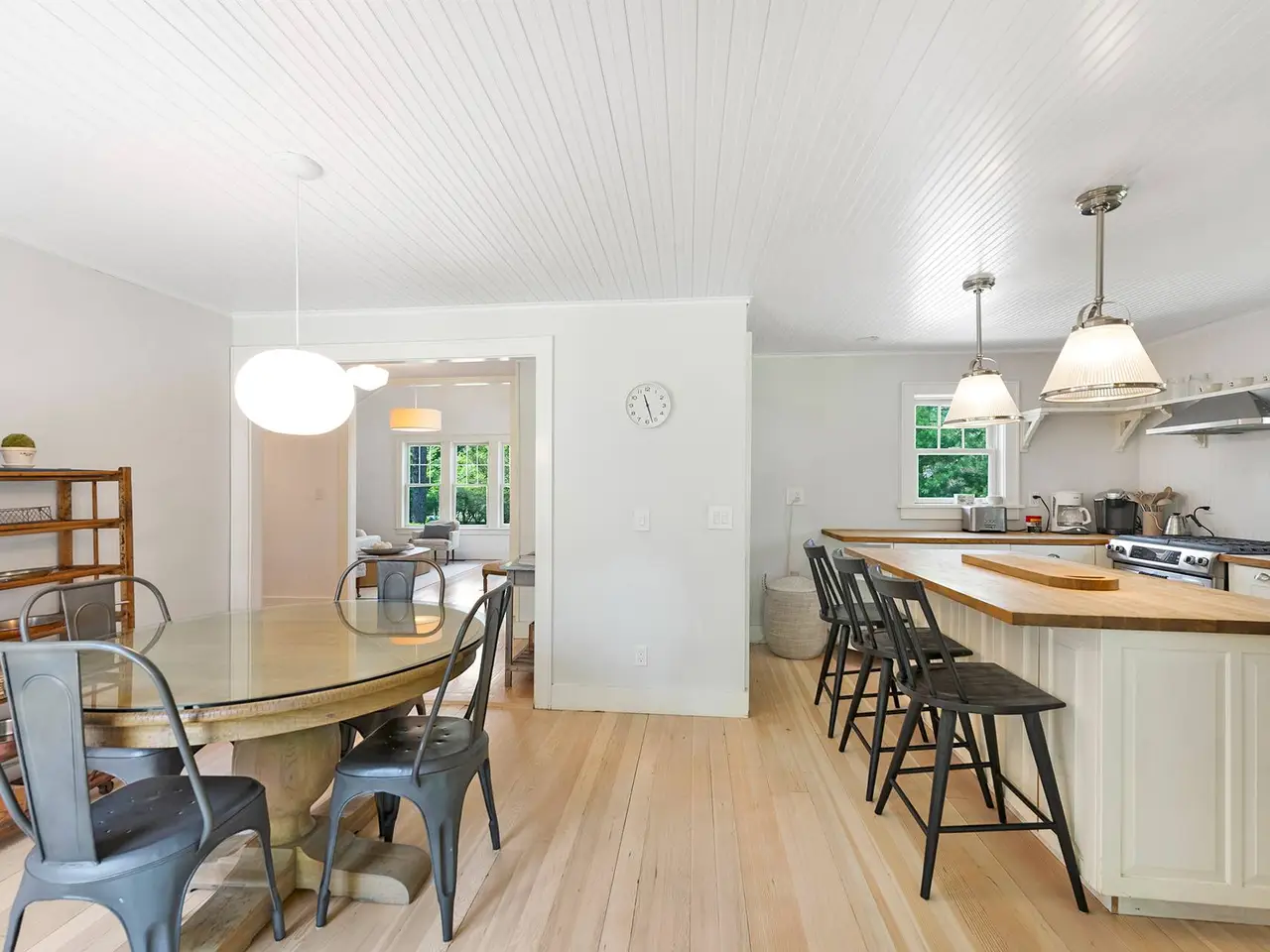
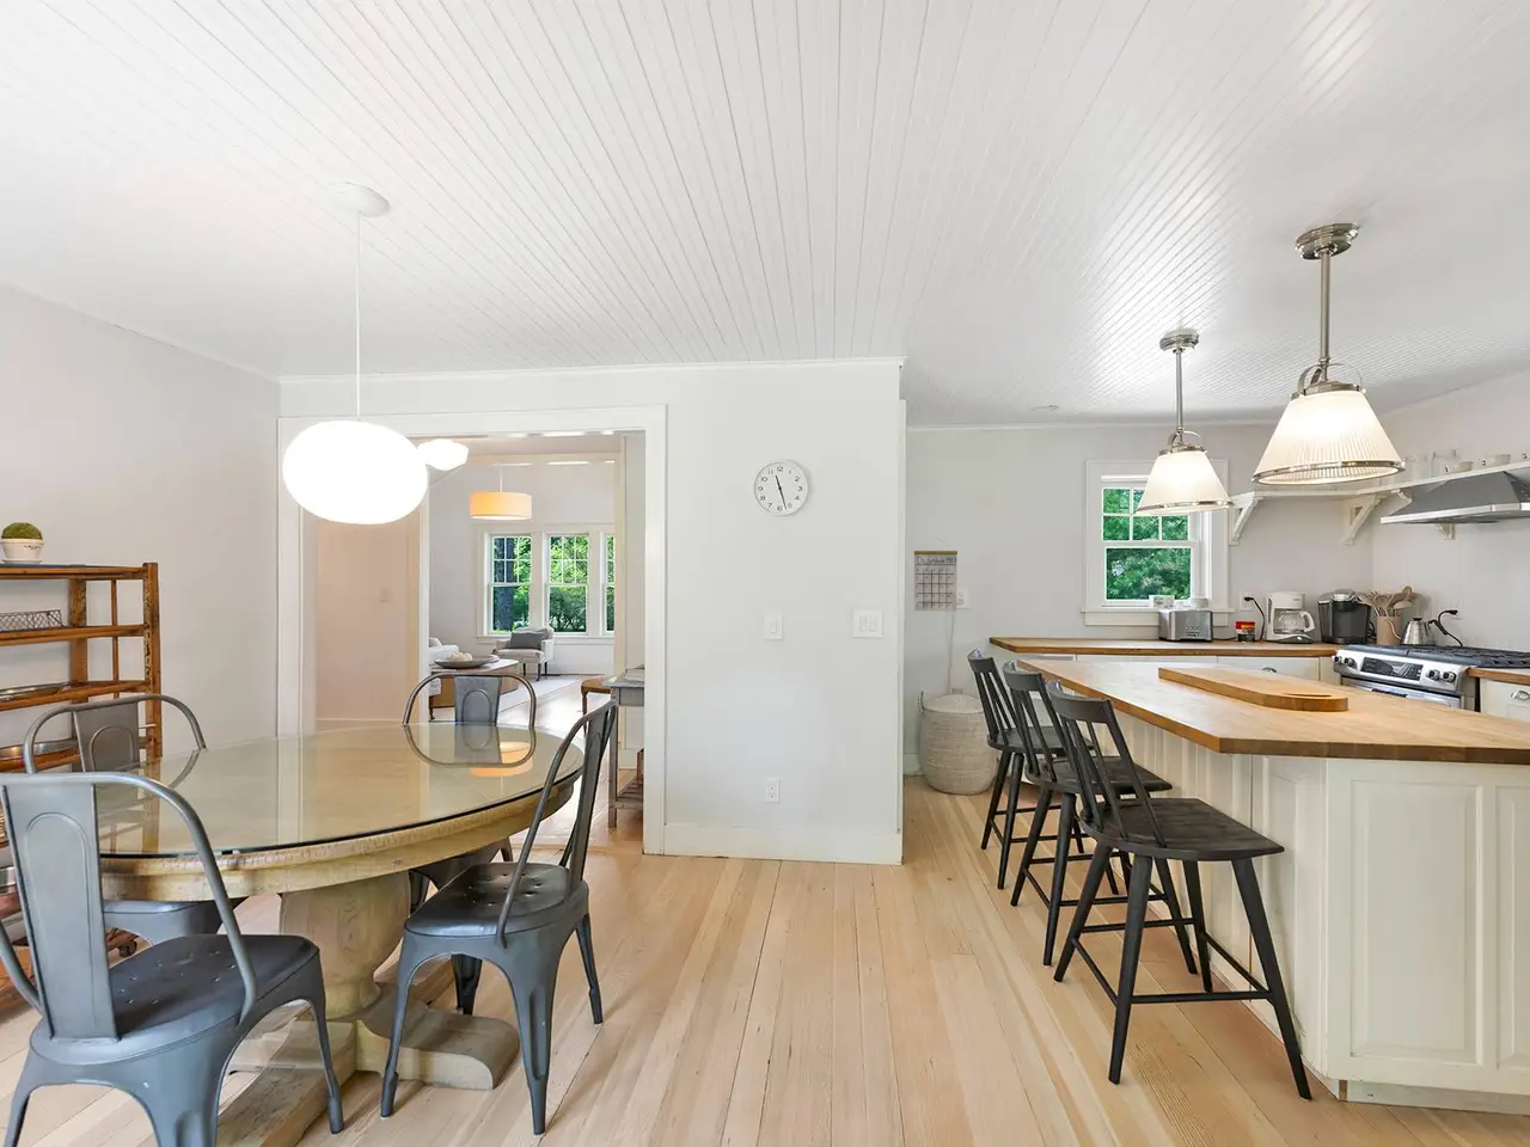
+ calendar (935, 574)
